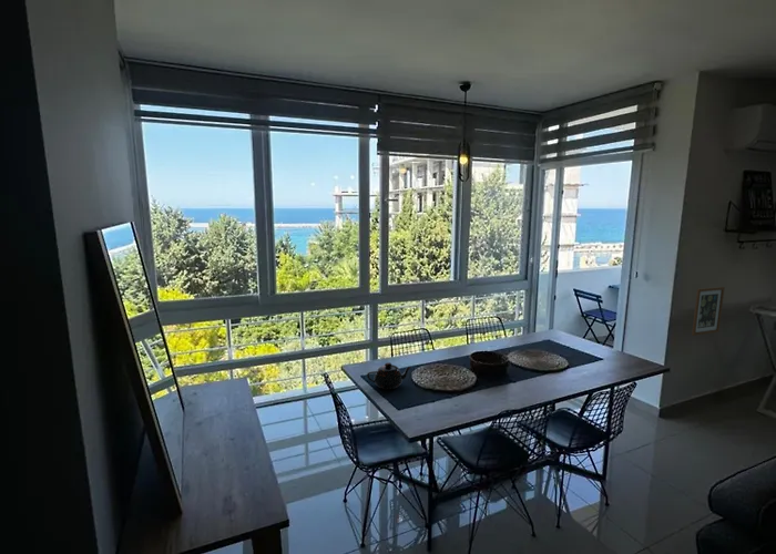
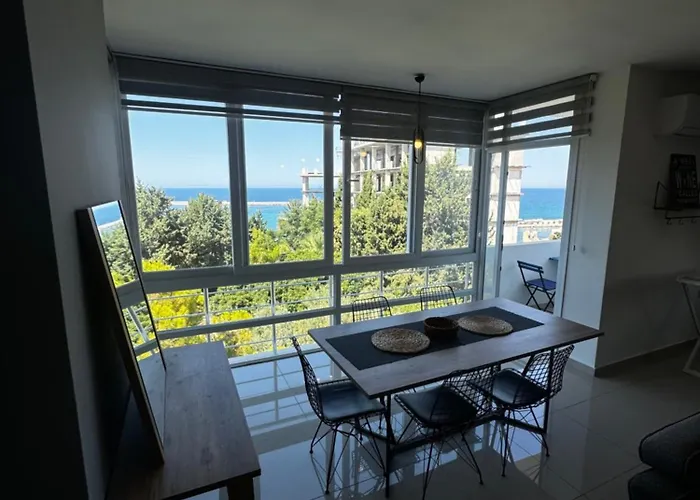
- wall art (707, 310)
- teapot (389, 373)
